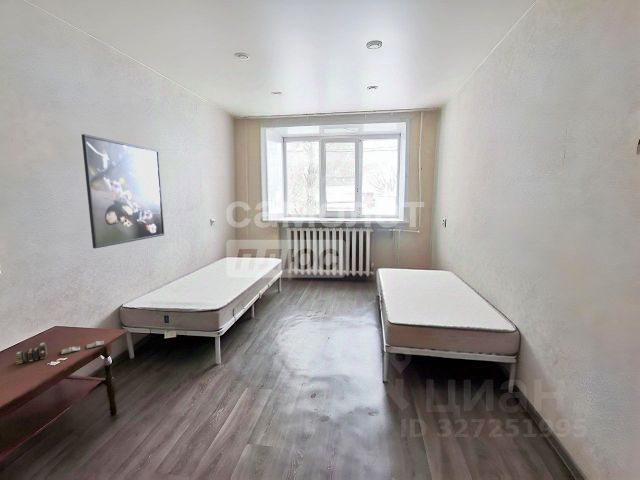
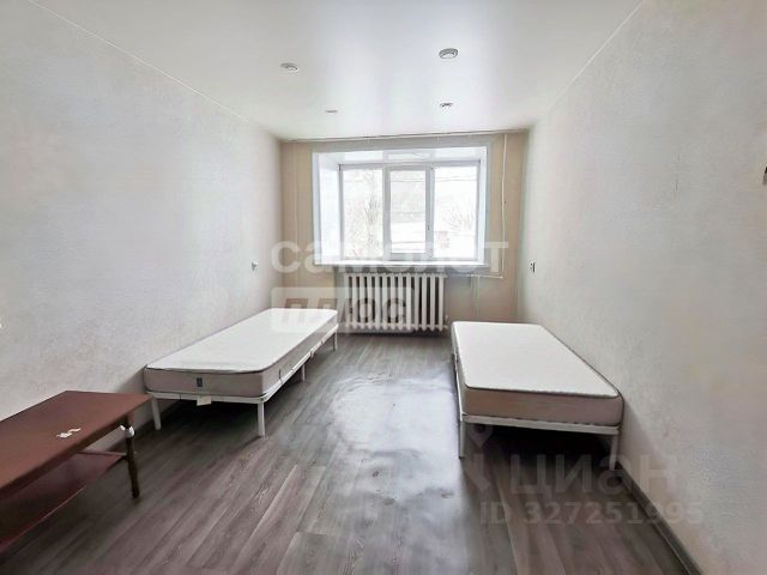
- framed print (129, 193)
- book (63, 349)
